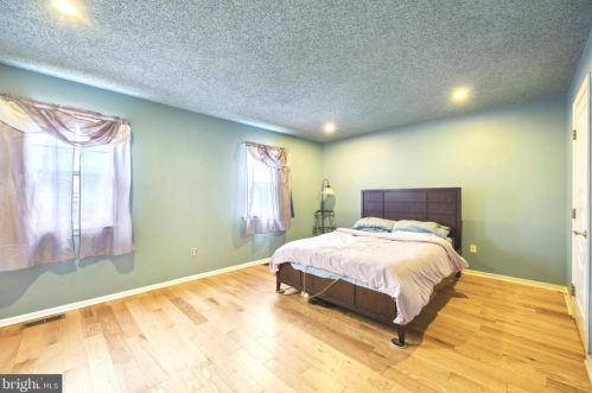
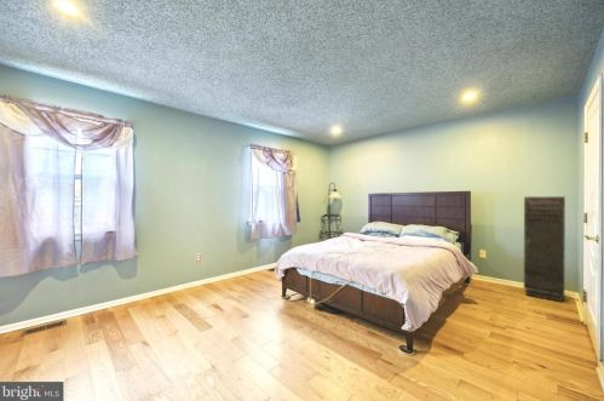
+ storage cabinet (542, 245)
